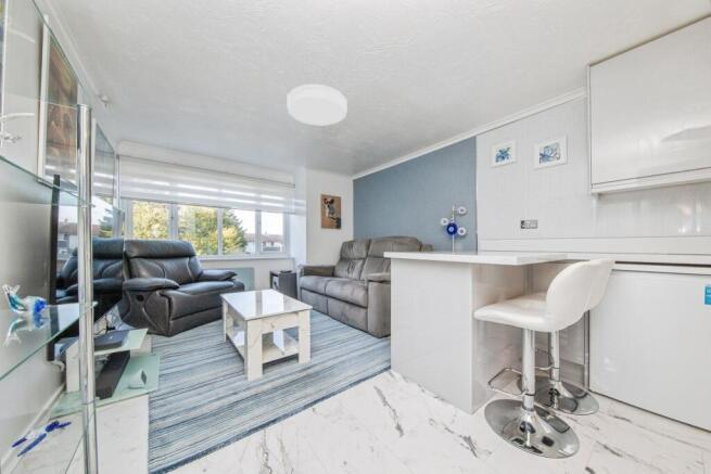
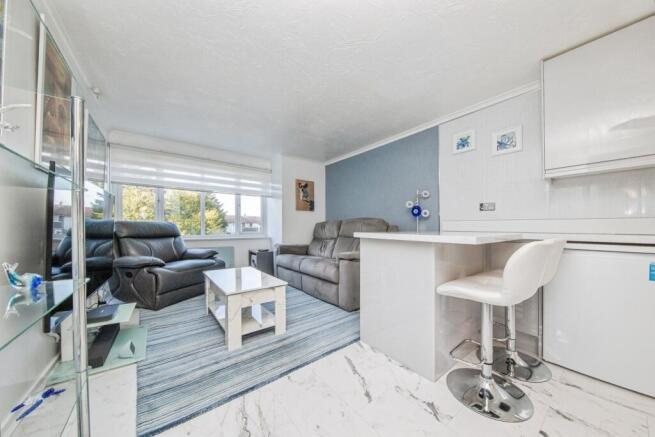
- ceiling light (317, 105)
